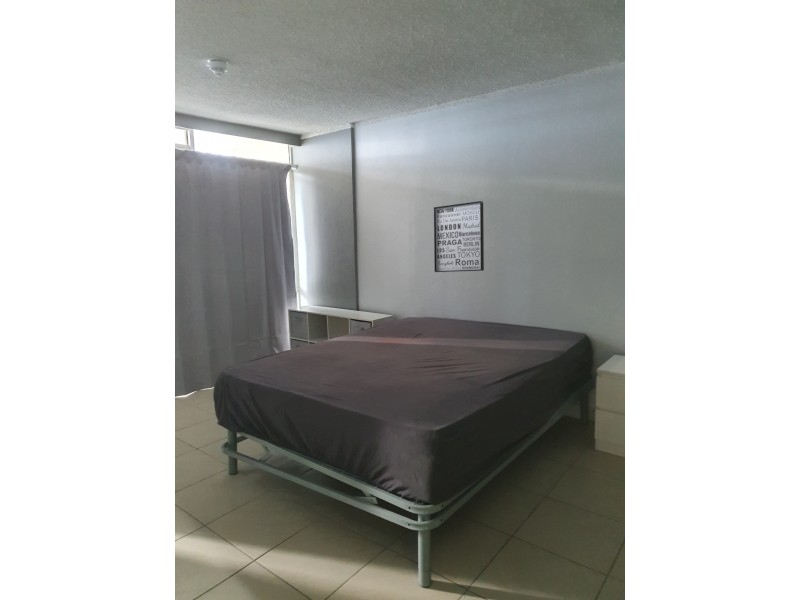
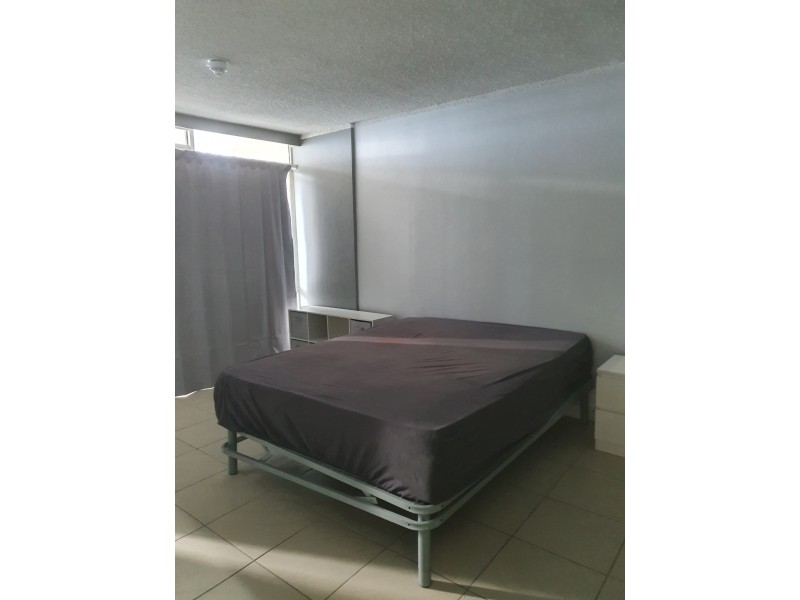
- wall art (458, 238)
